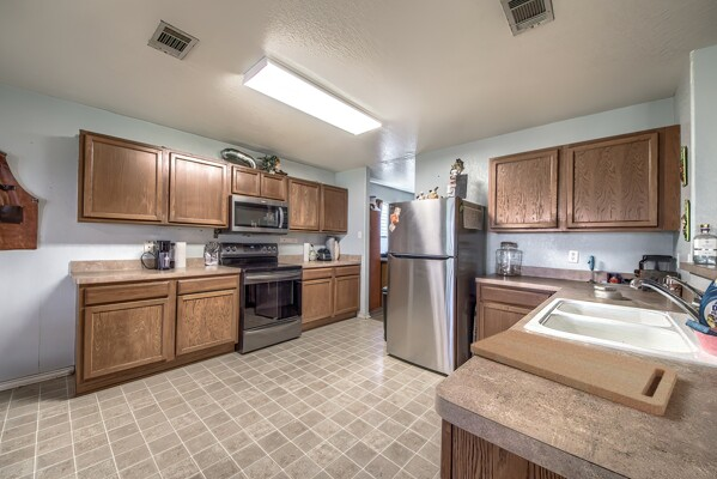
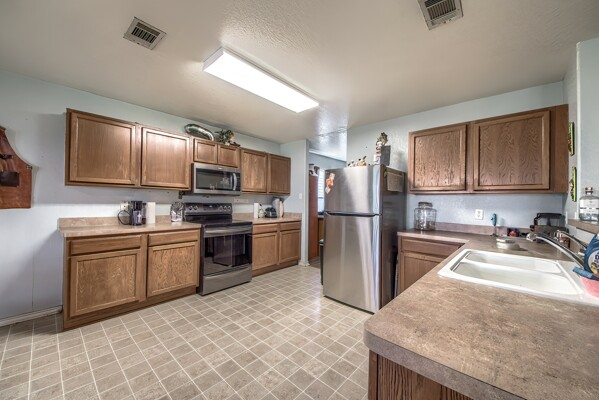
- cutting board (563, 359)
